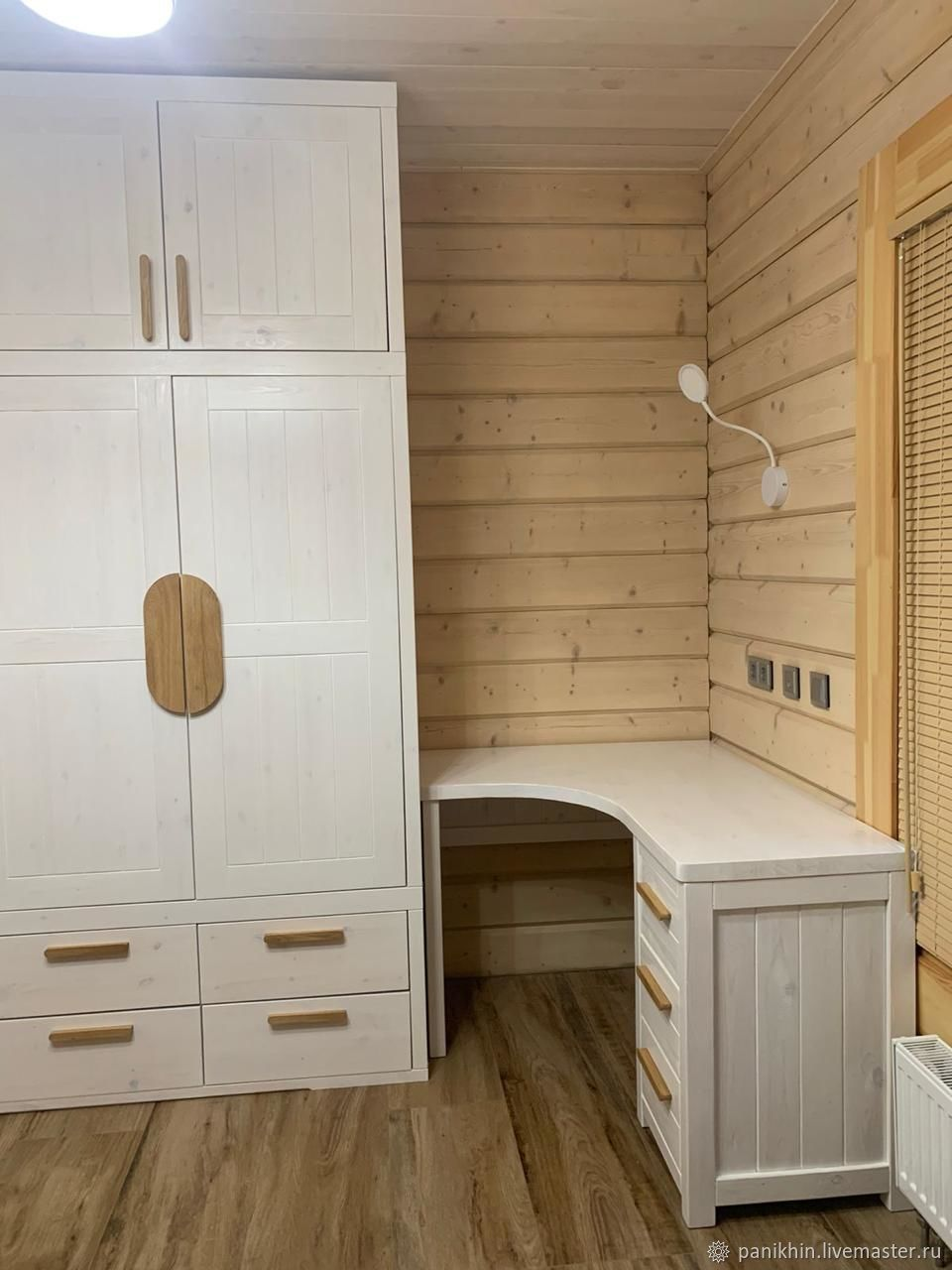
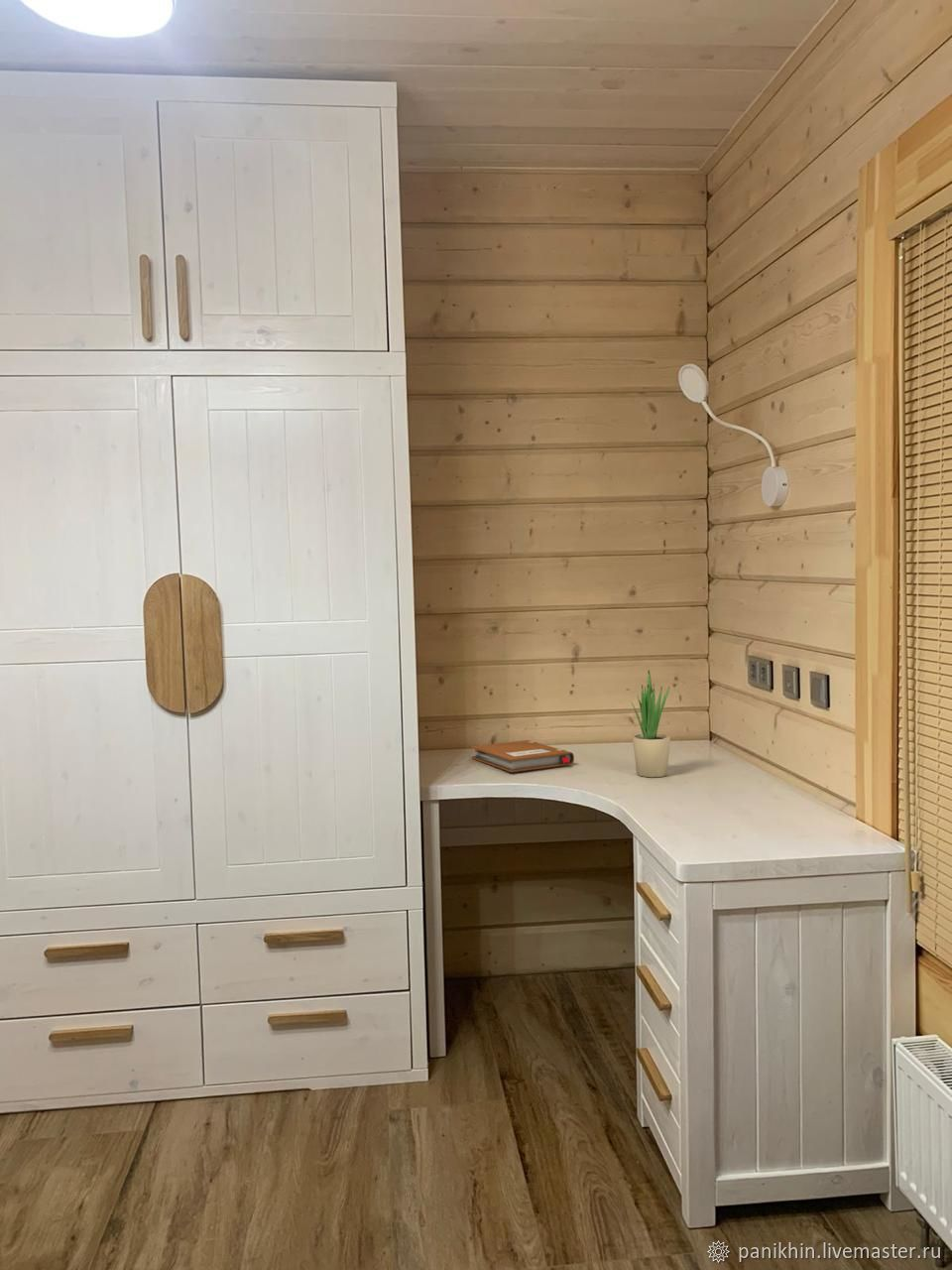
+ notebook (523, 755)
+ potted plant (650, 721)
